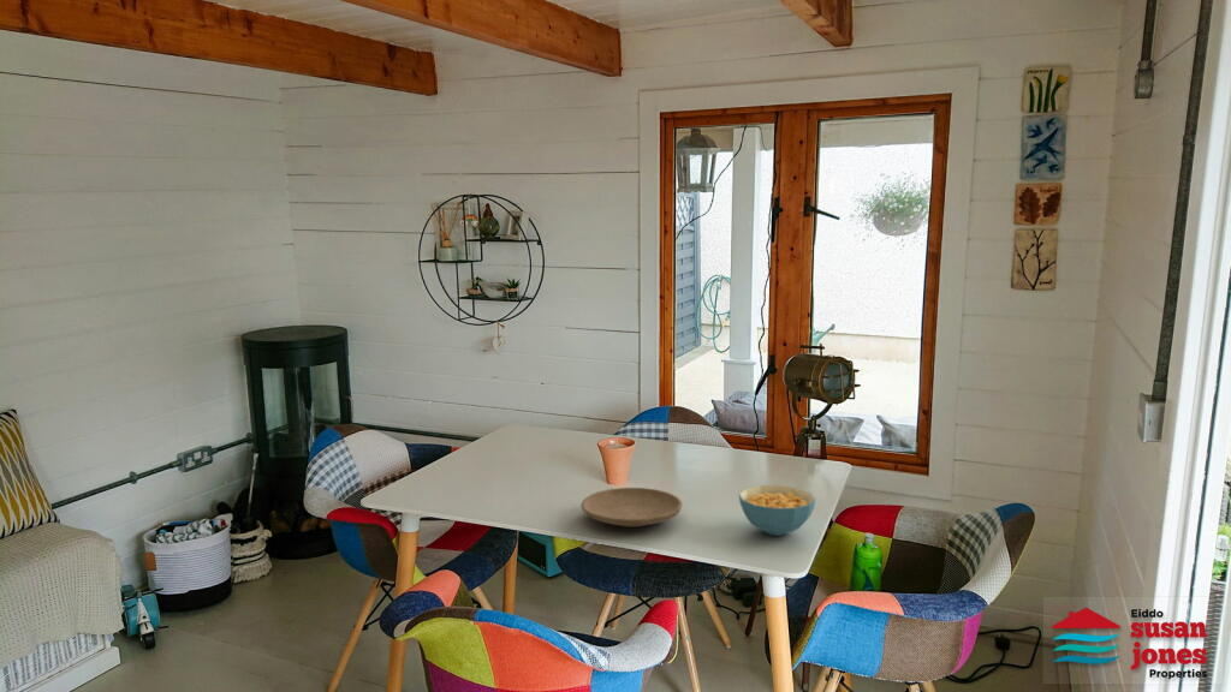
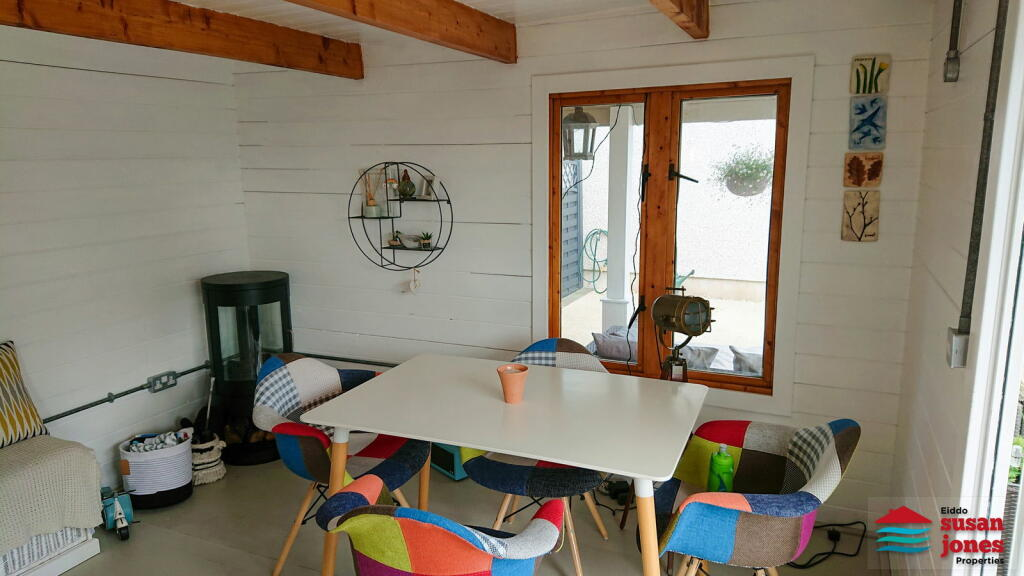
- cereal bowl (775, 513)
- plate (631, 509)
